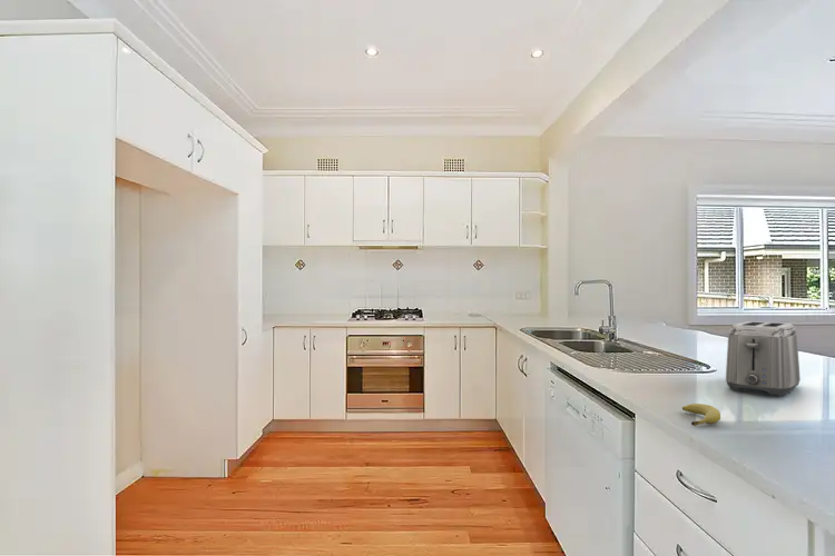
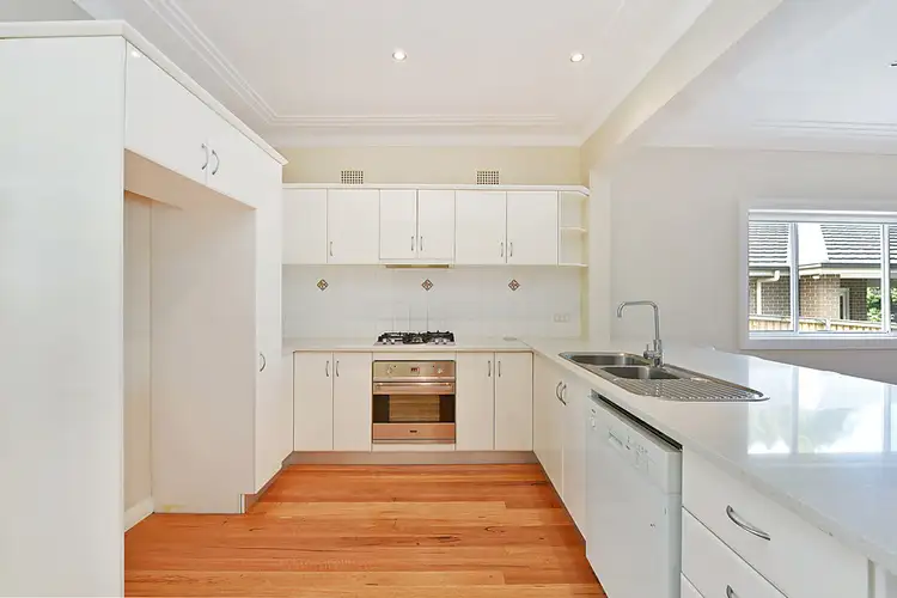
- fruit (701, 413)
- toaster (764, 355)
